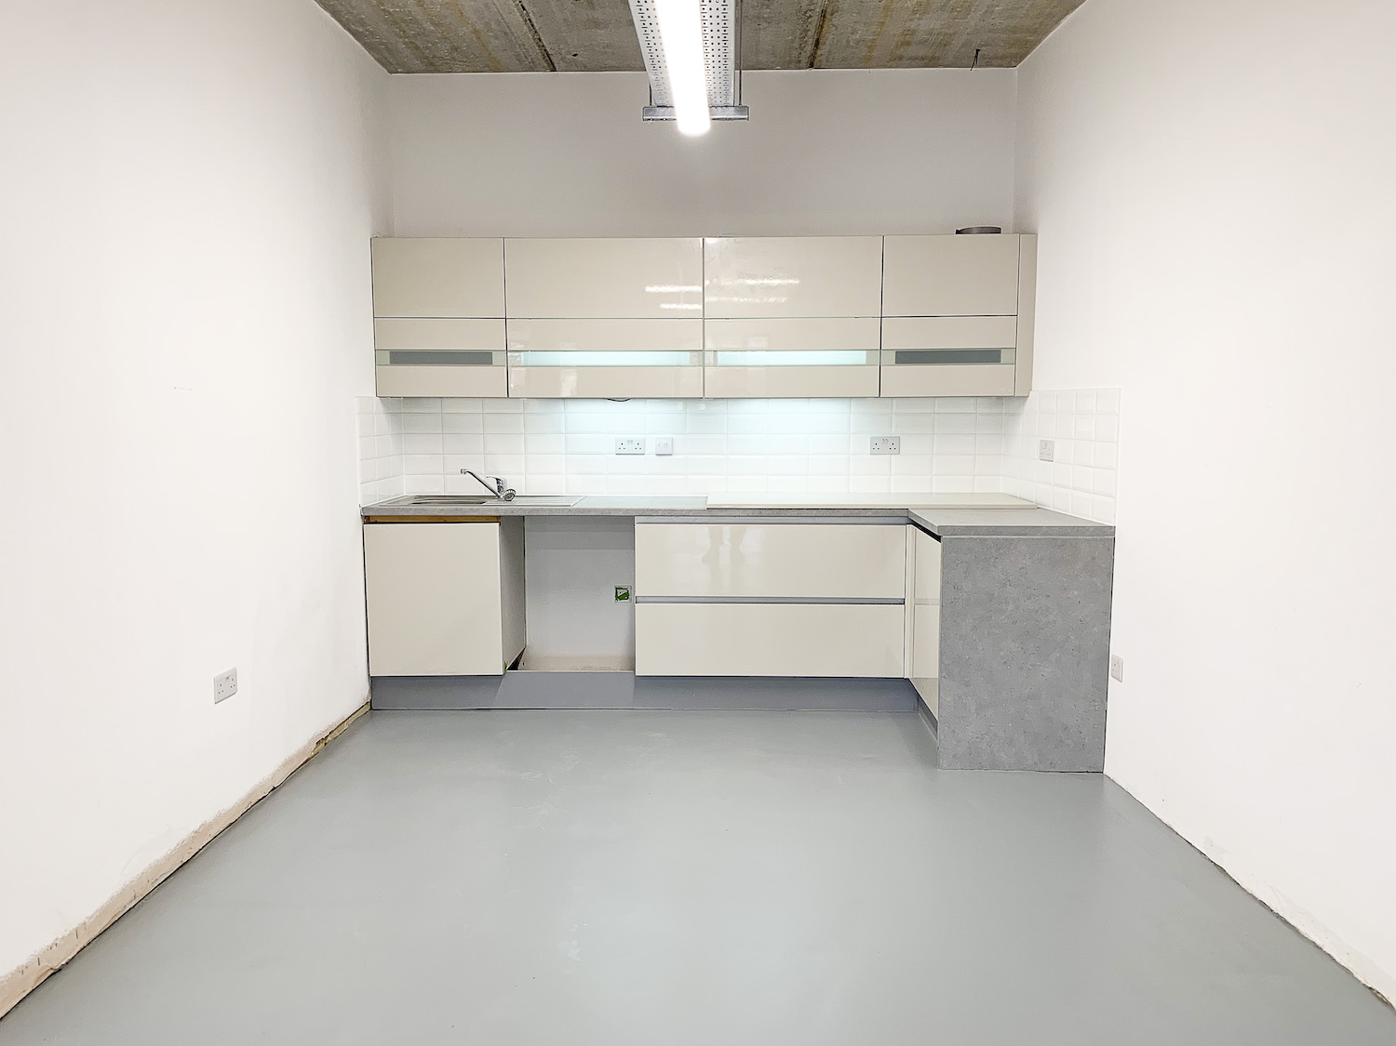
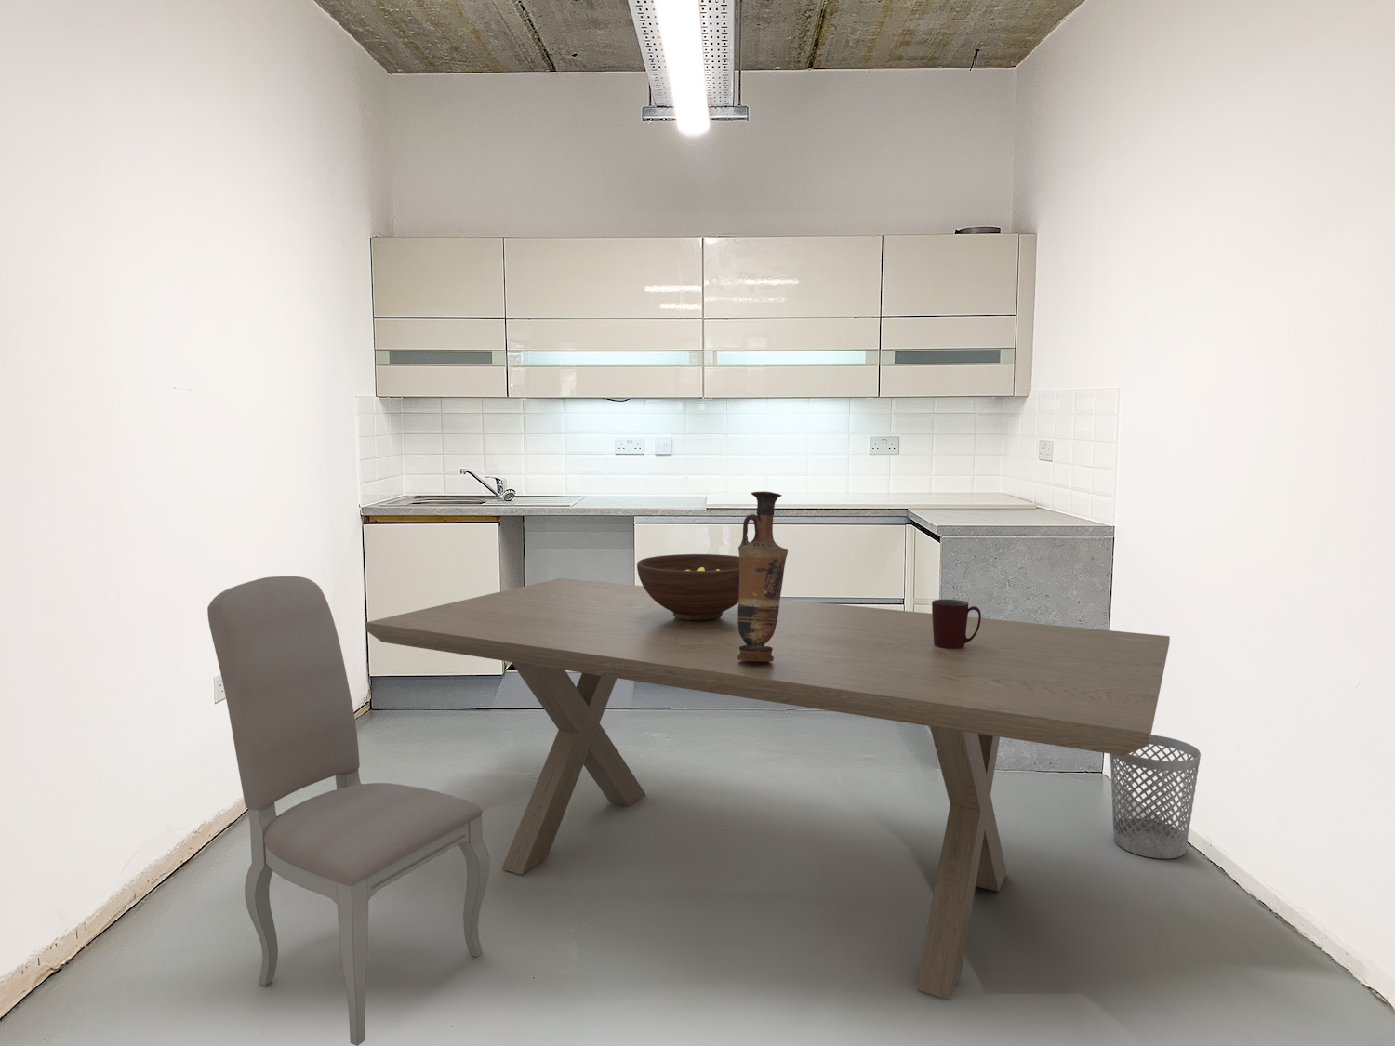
+ fruit bowl (698, 589)
+ wastebasket (1151, 795)
+ mug (956, 624)
+ dining chair (354, 783)
+ dining table (763, 700)
+ vase (761, 576)
